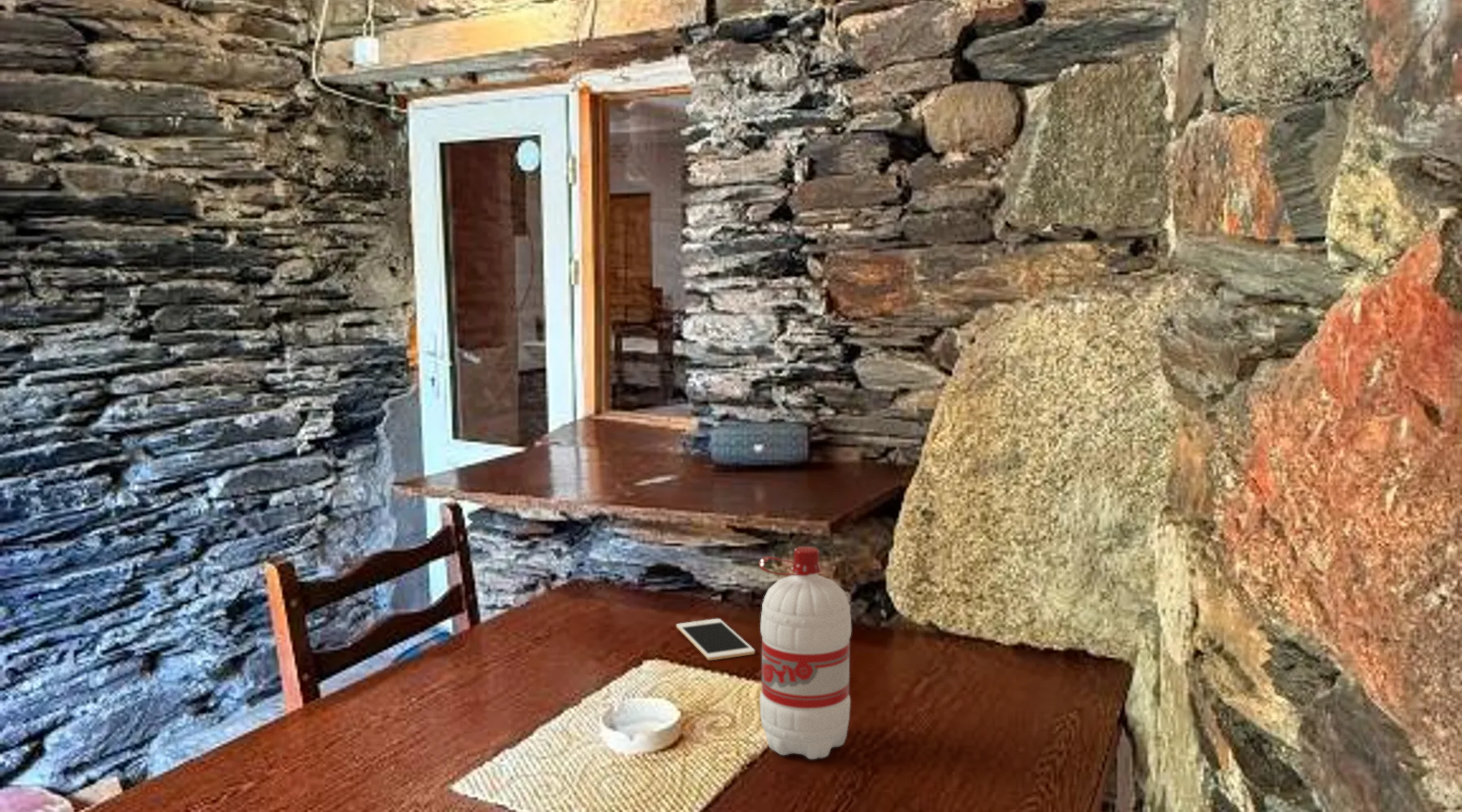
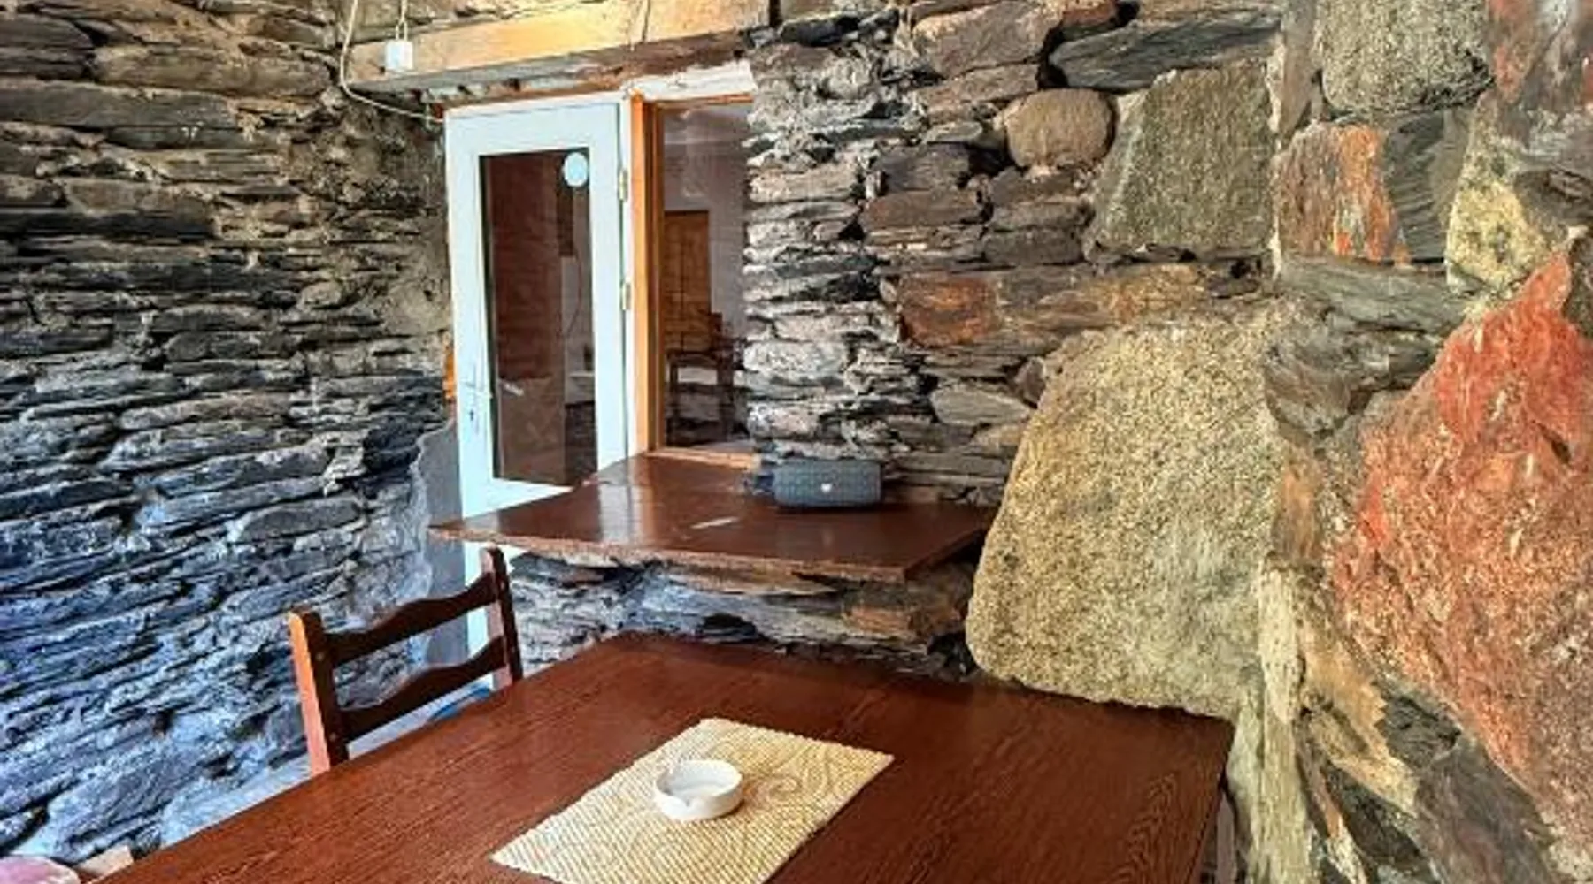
- water bottle (805, 647)
- cell phone (714, 638)
